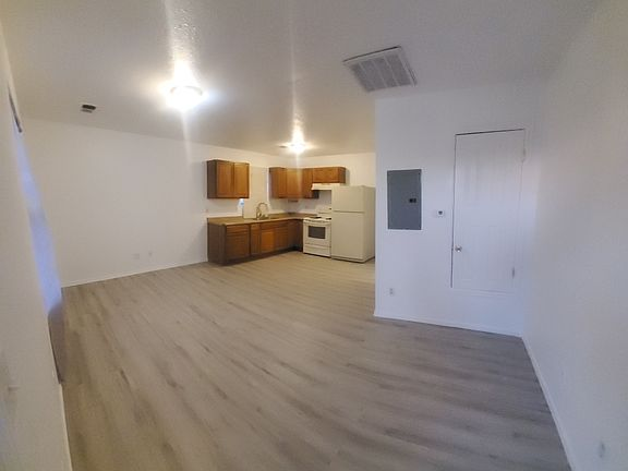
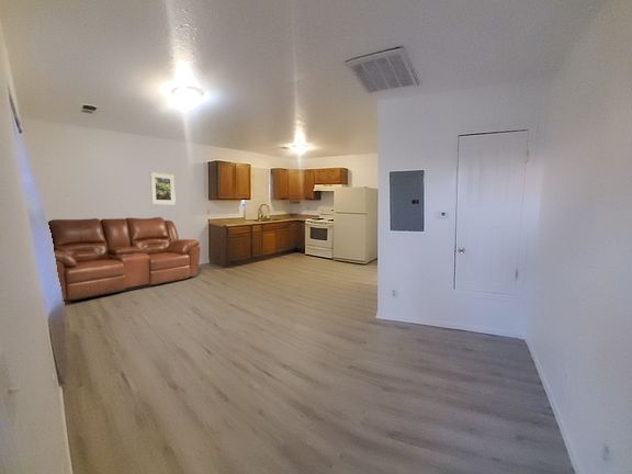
+ sofa (124, 251)
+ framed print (162, 189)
